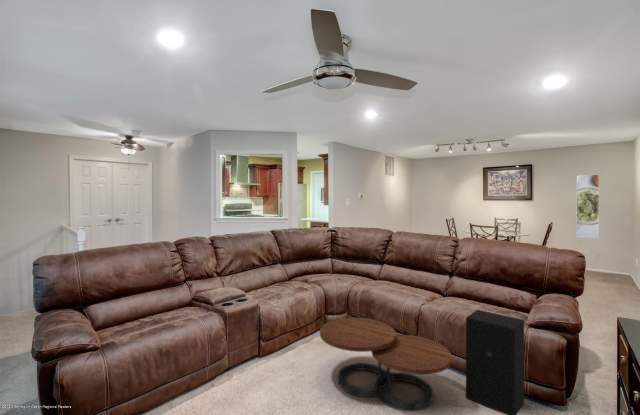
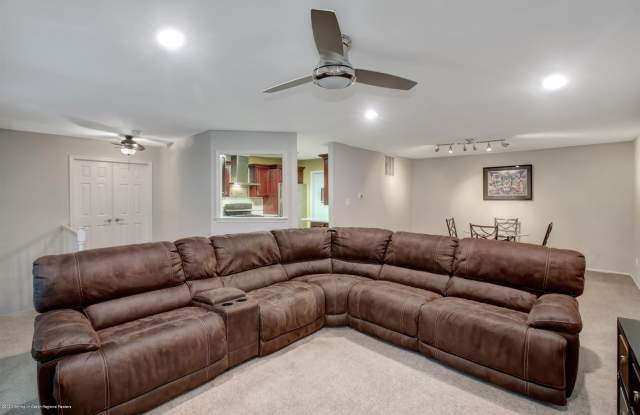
- coffee table (381, 361)
- speaker (494, 359)
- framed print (587, 206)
